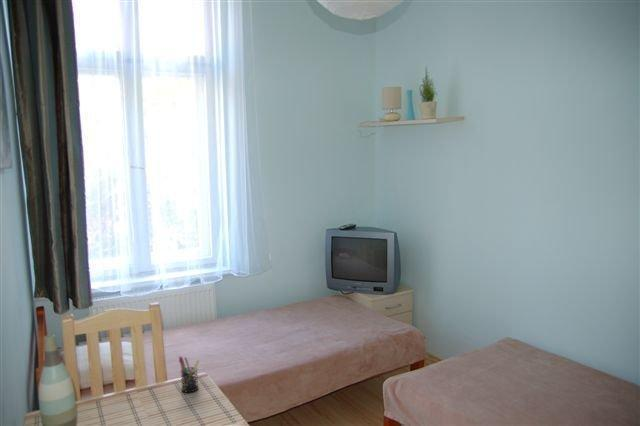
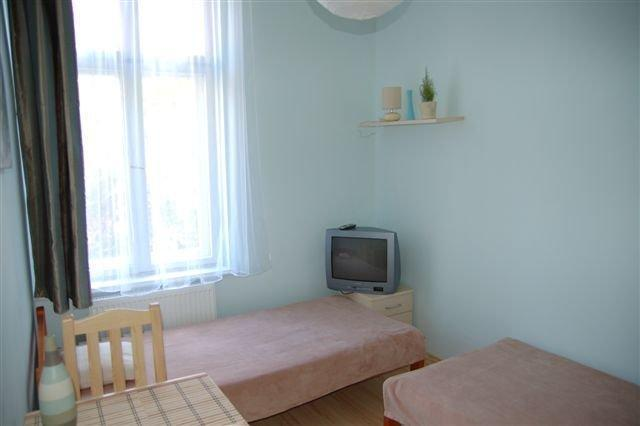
- pen holder (187, 373)
